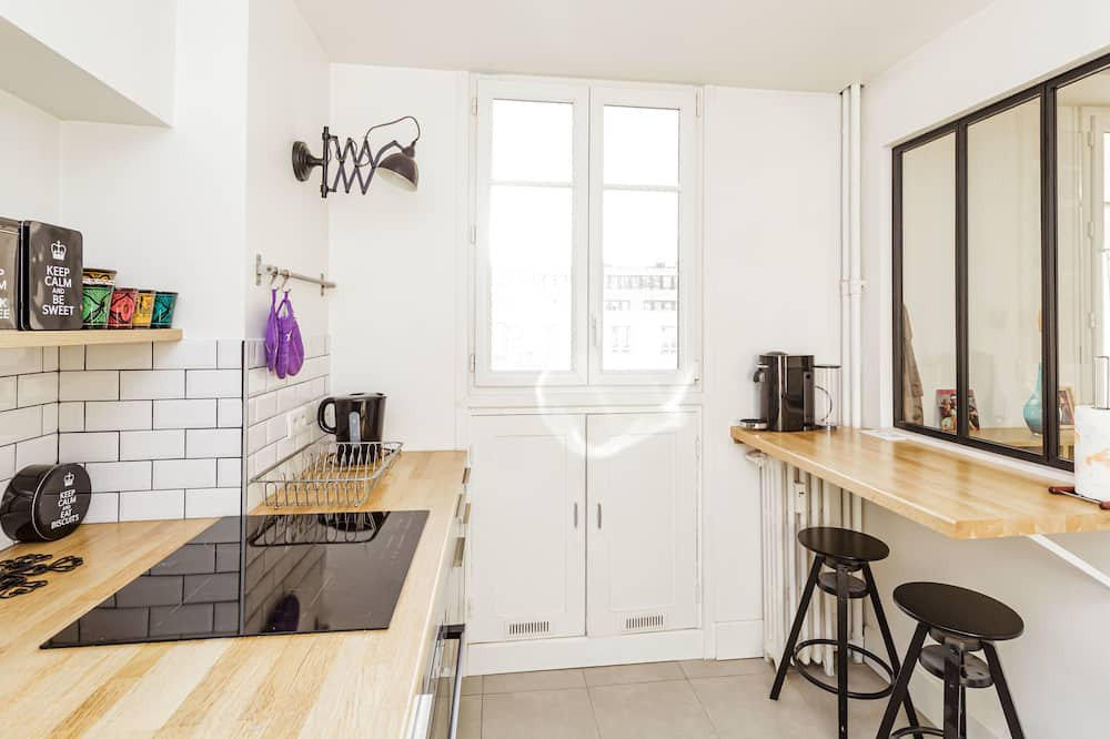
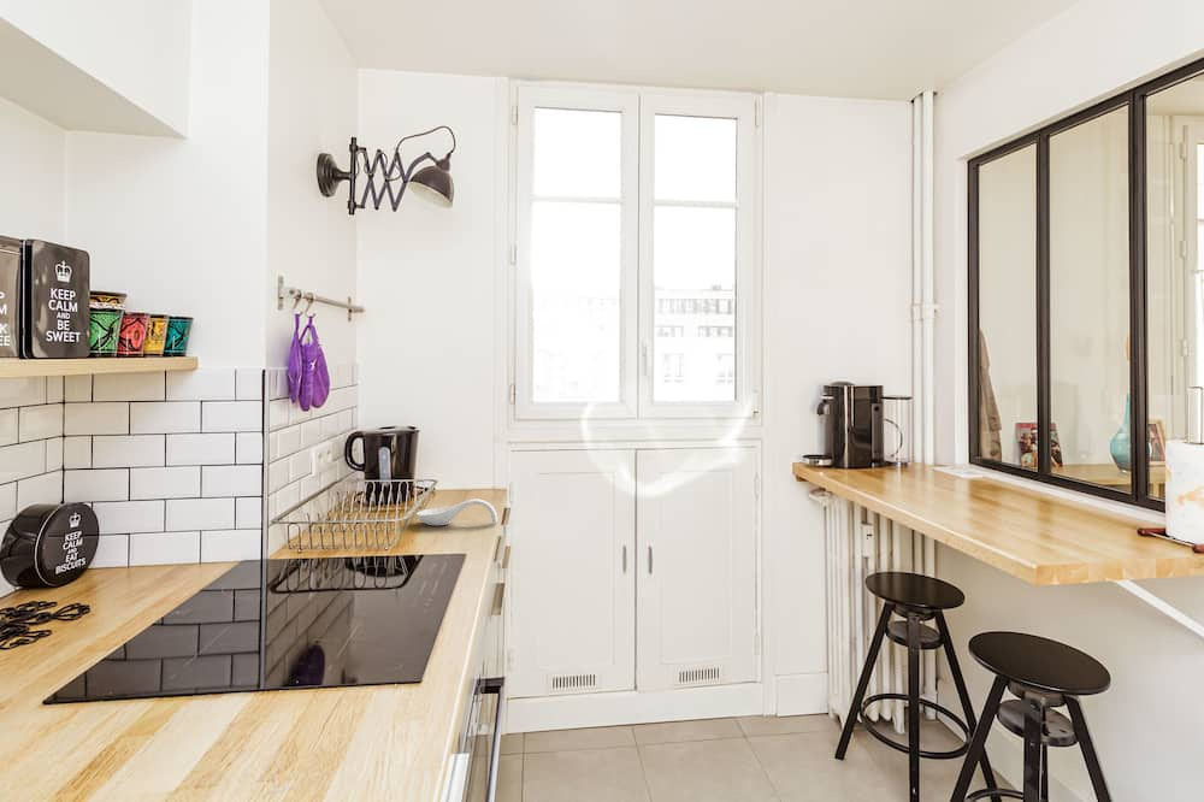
+ spoon rest (456, 511)
